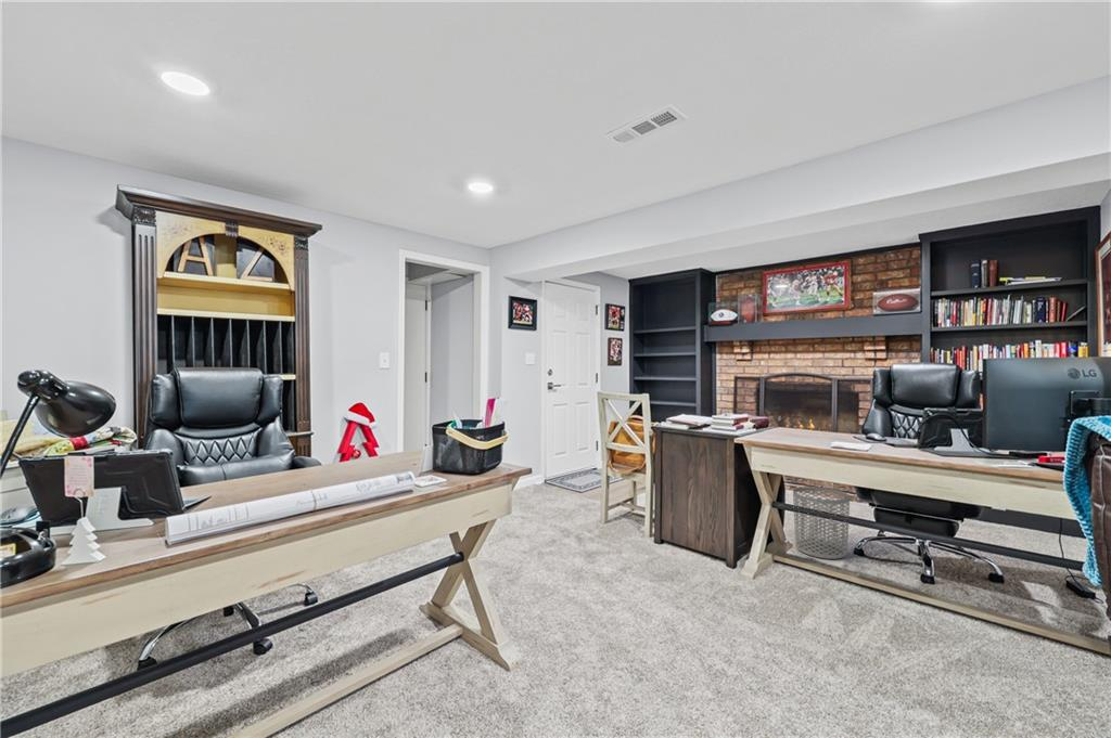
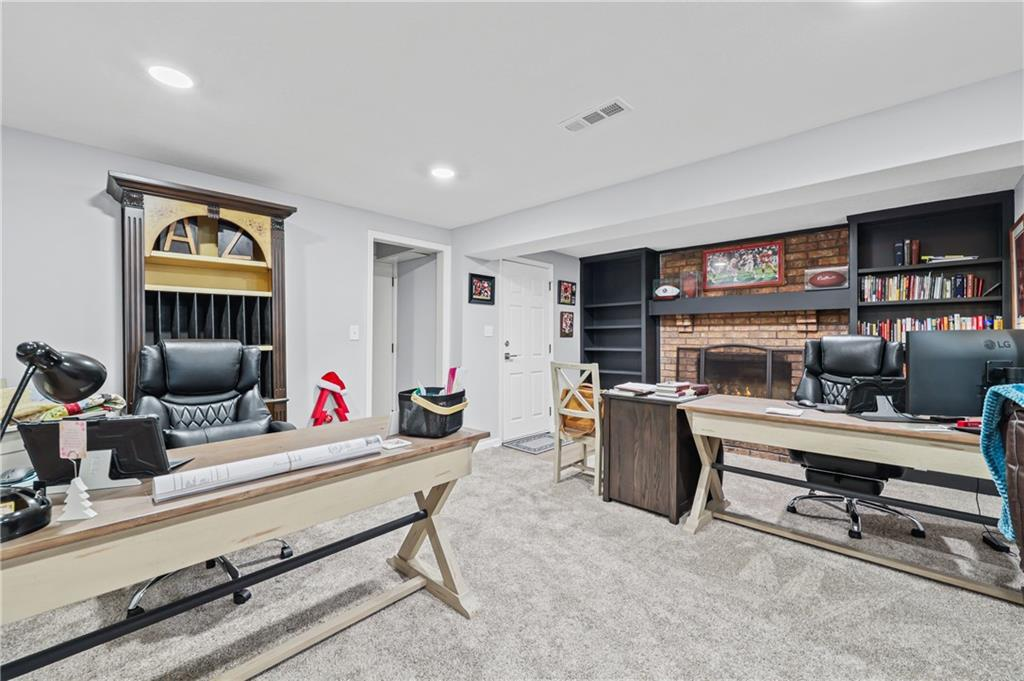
- waste bin (820, 521)
